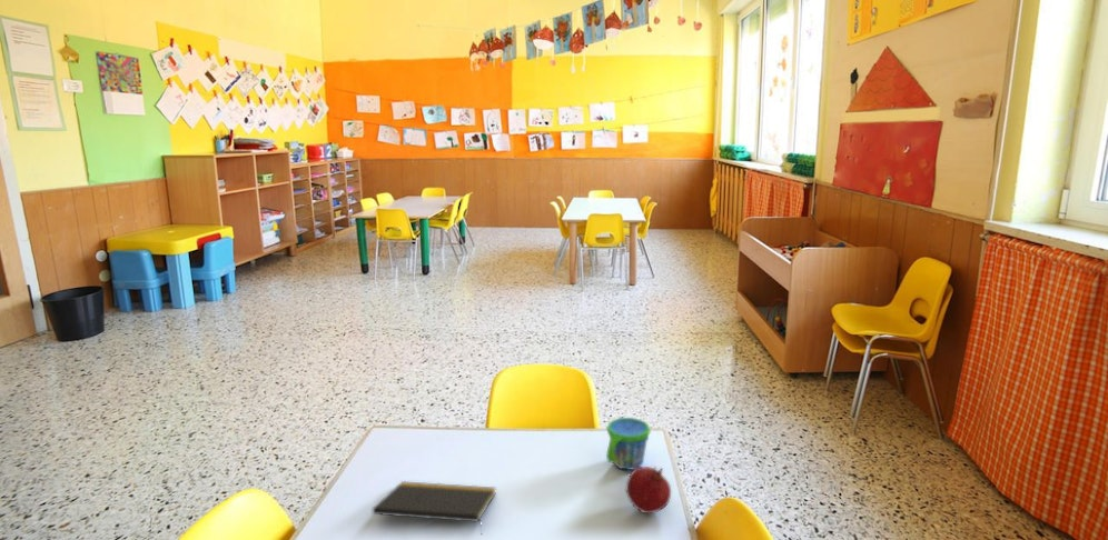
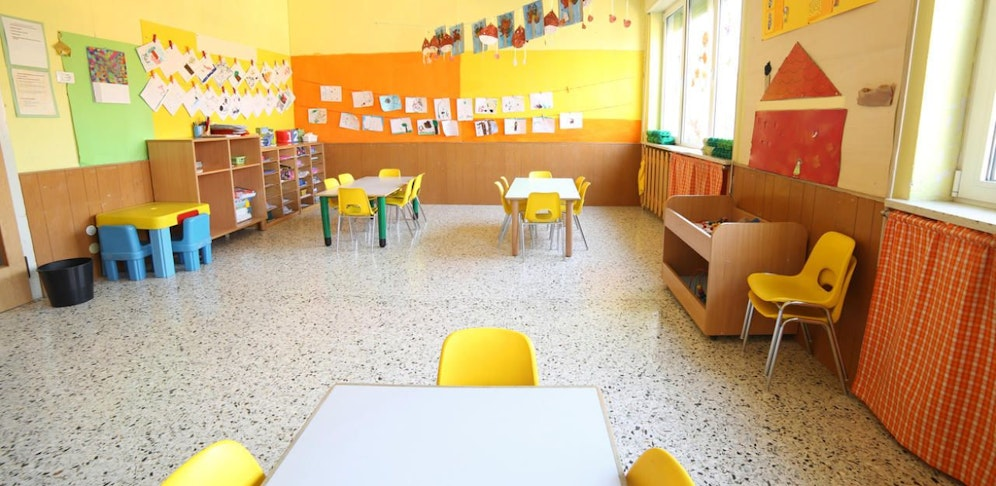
- notepad (437, 500)
- fruit (647, 488)
- snack cup (627, 444)
